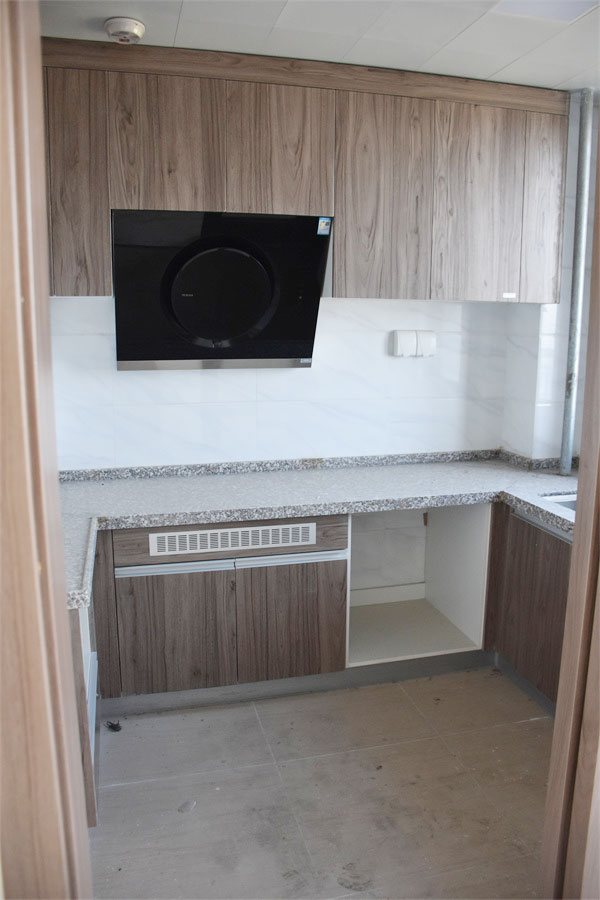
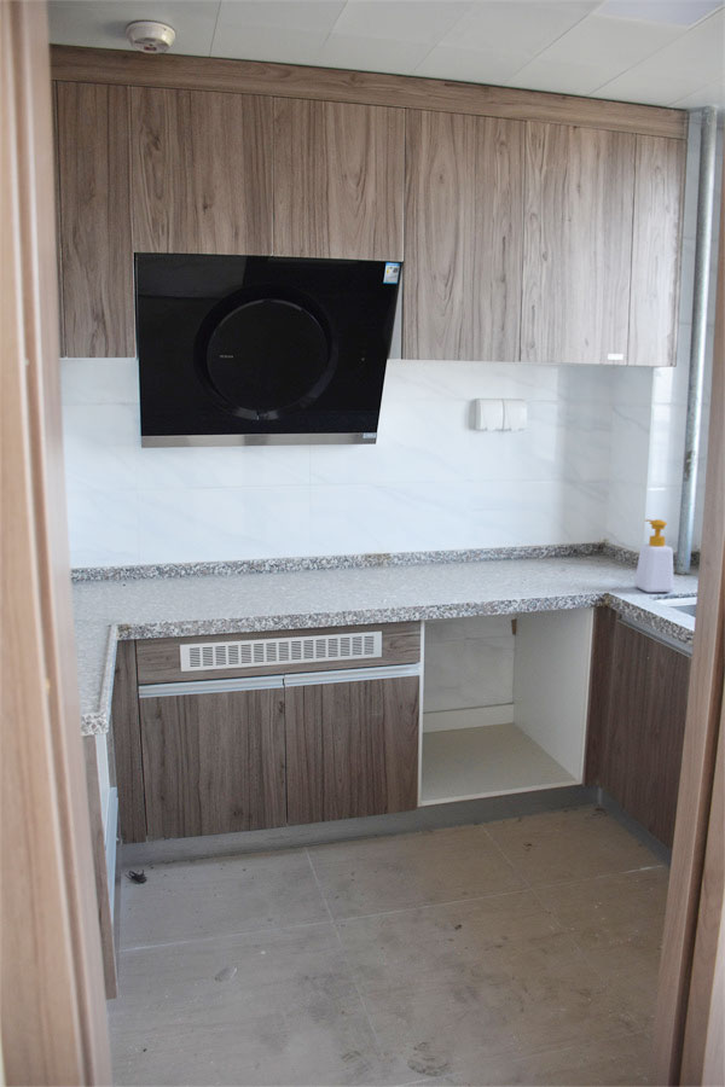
+ soap bottle (652, 553)
